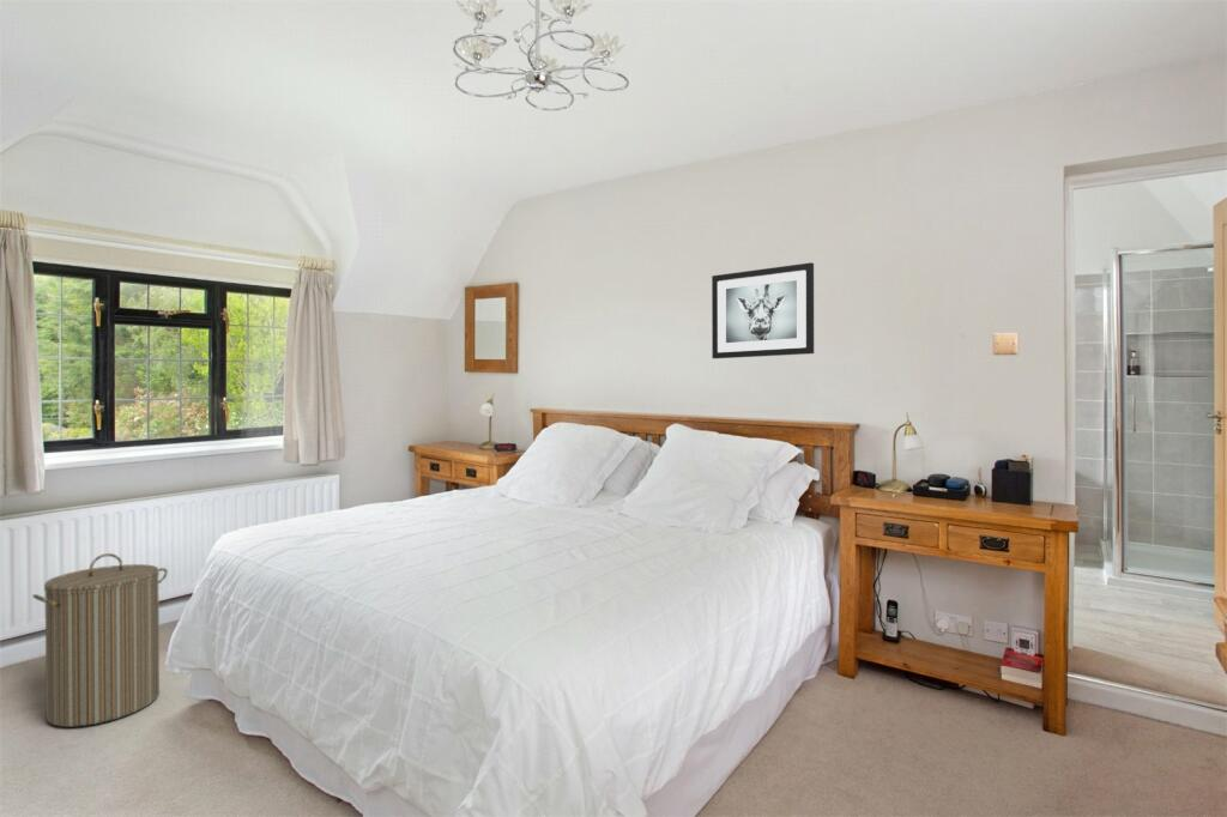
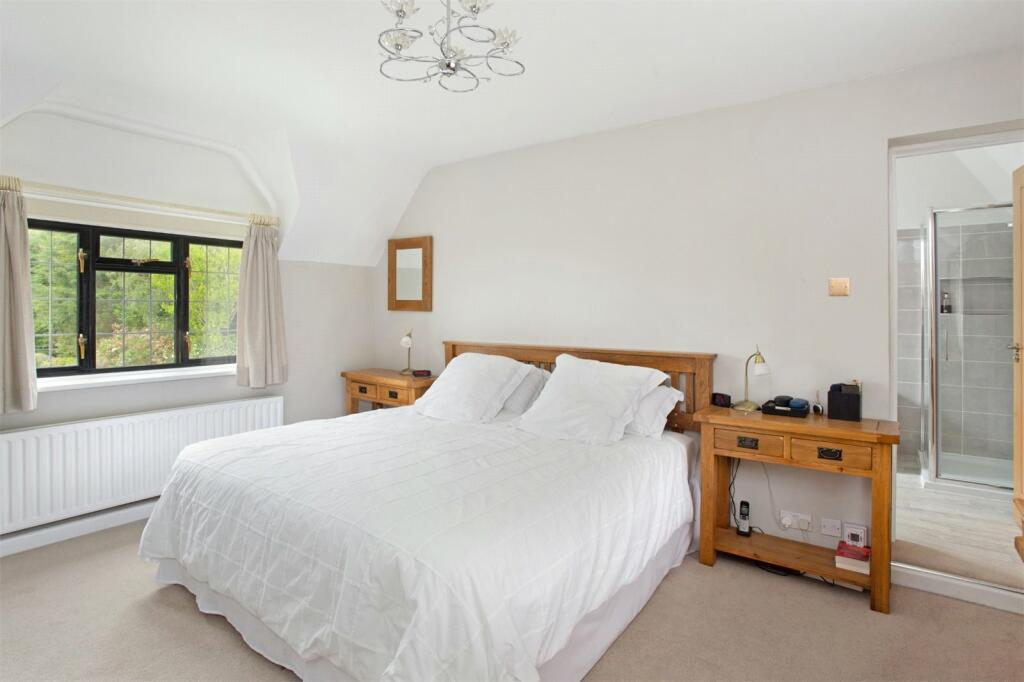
- laundry hamper (104, 629)
- wall art (760, 313)
